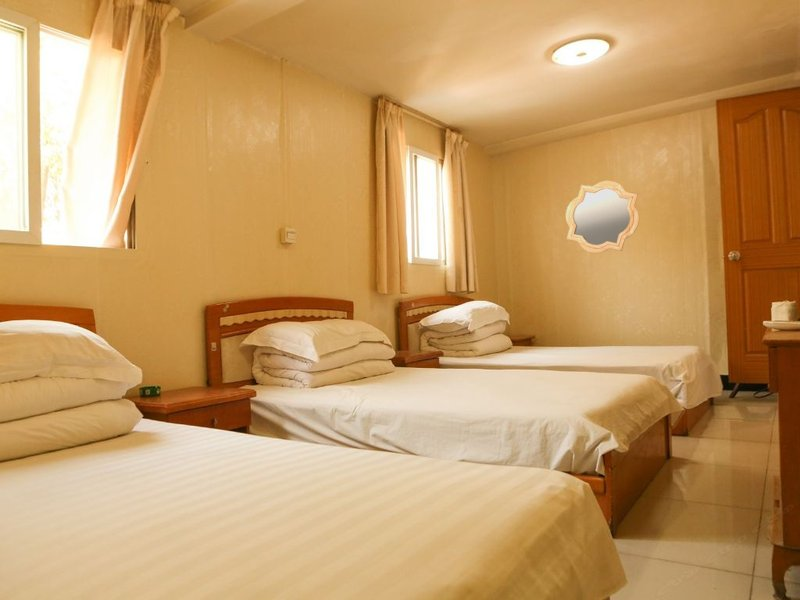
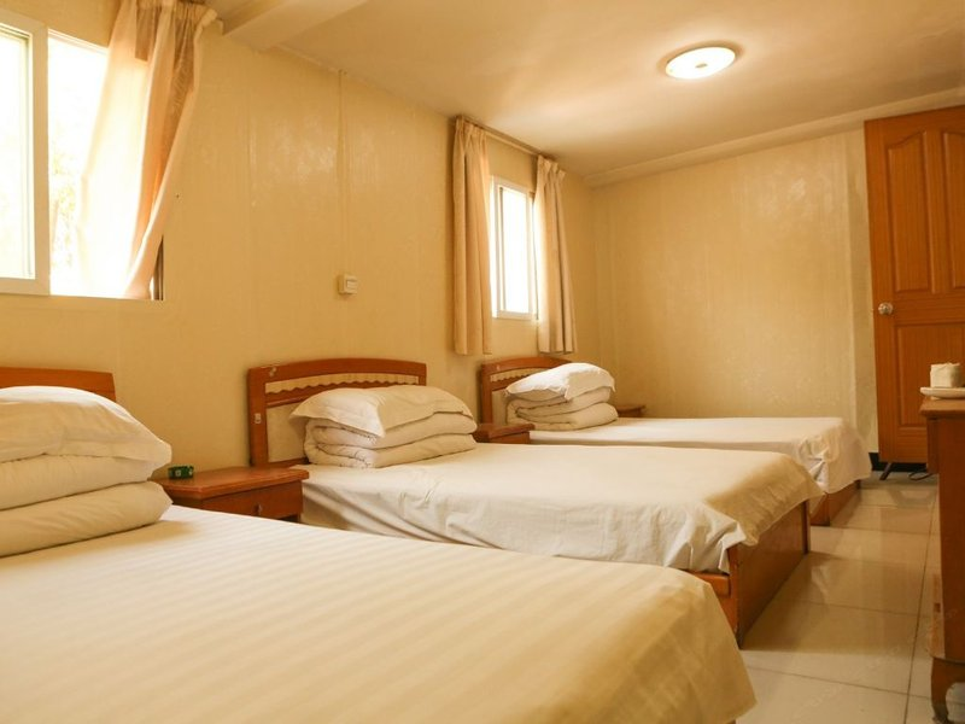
- mirror (600, 217)
